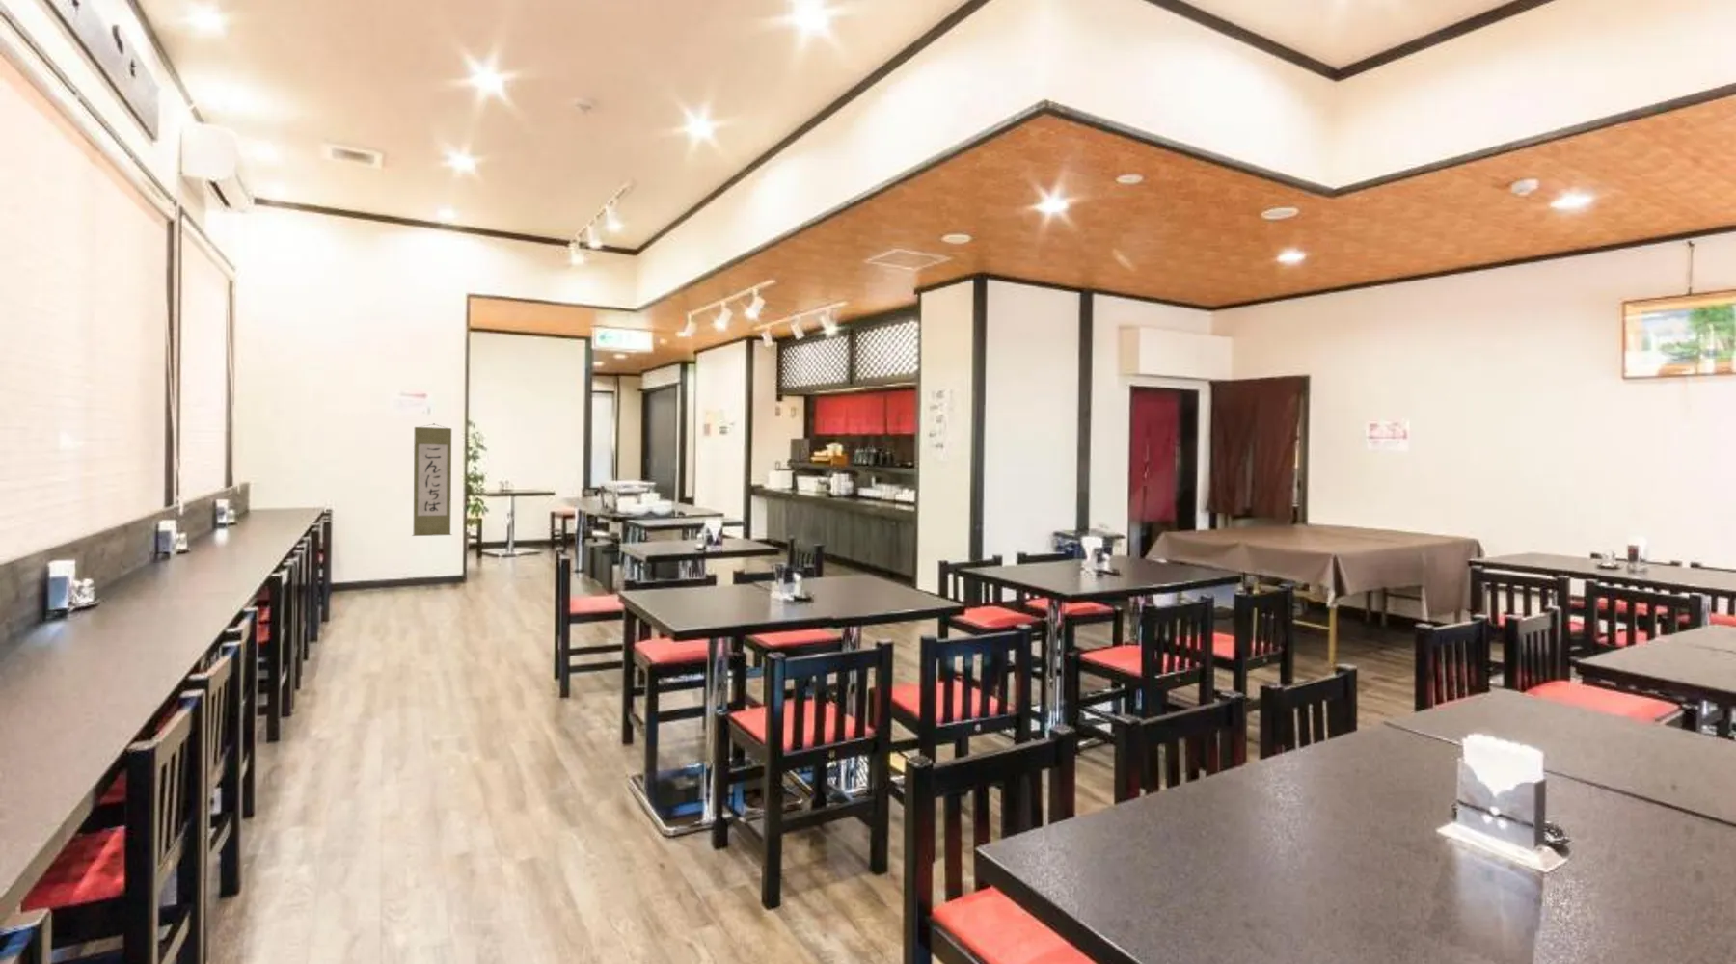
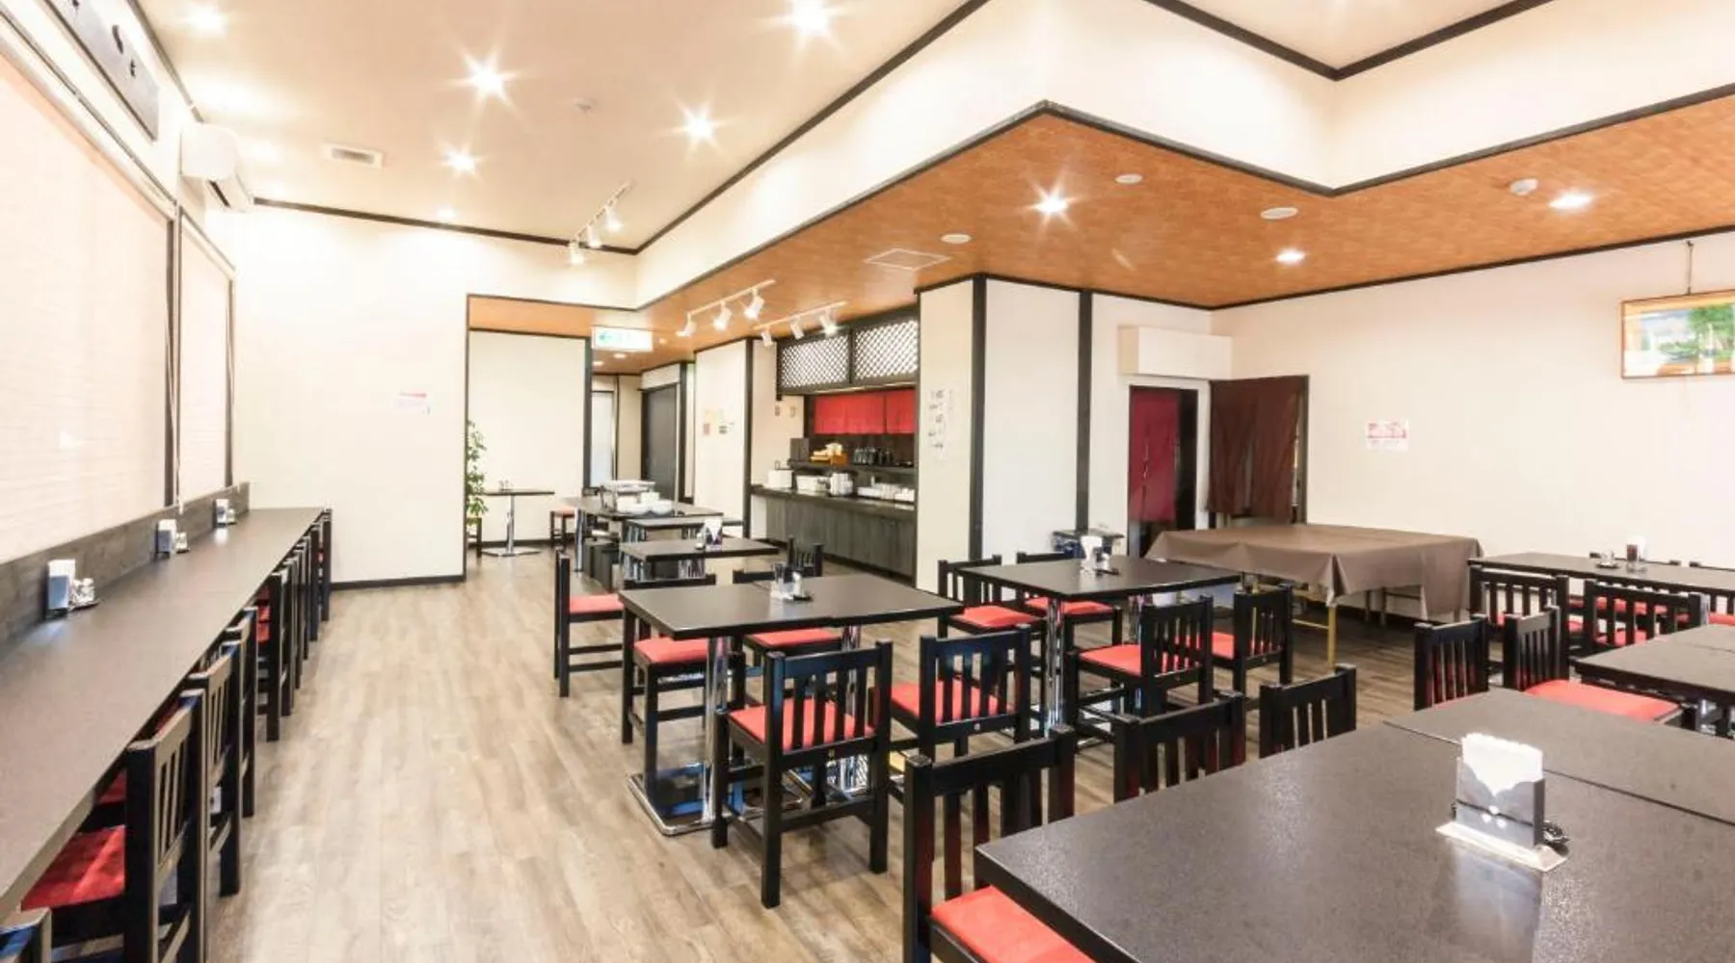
- wall scroll (432, 480)
